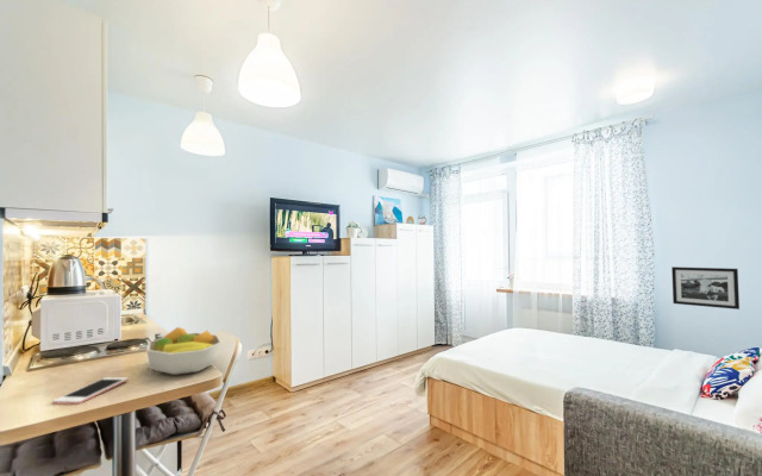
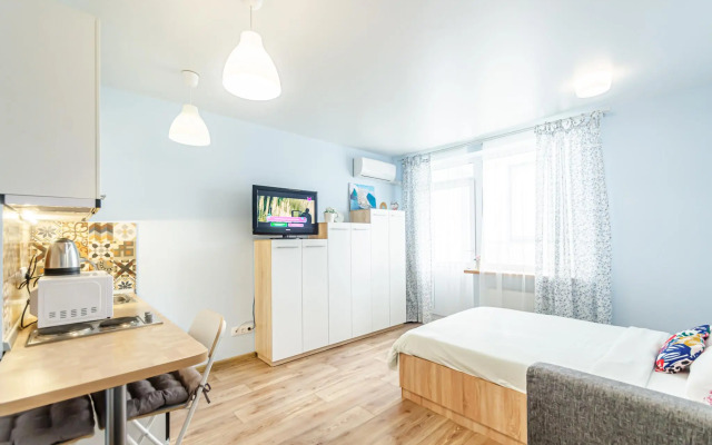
- fruit bowl (185, 347)
- cell phone (93, 389)
- picture frame (704, 287)
